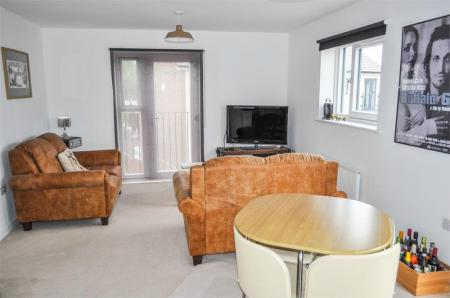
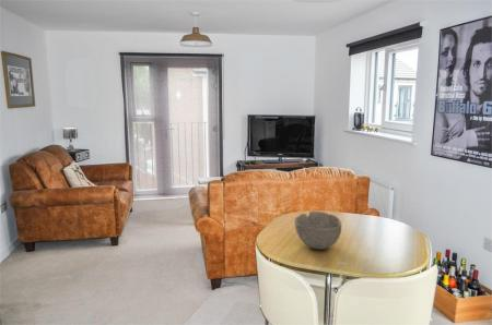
+ bowl (317, 231)
